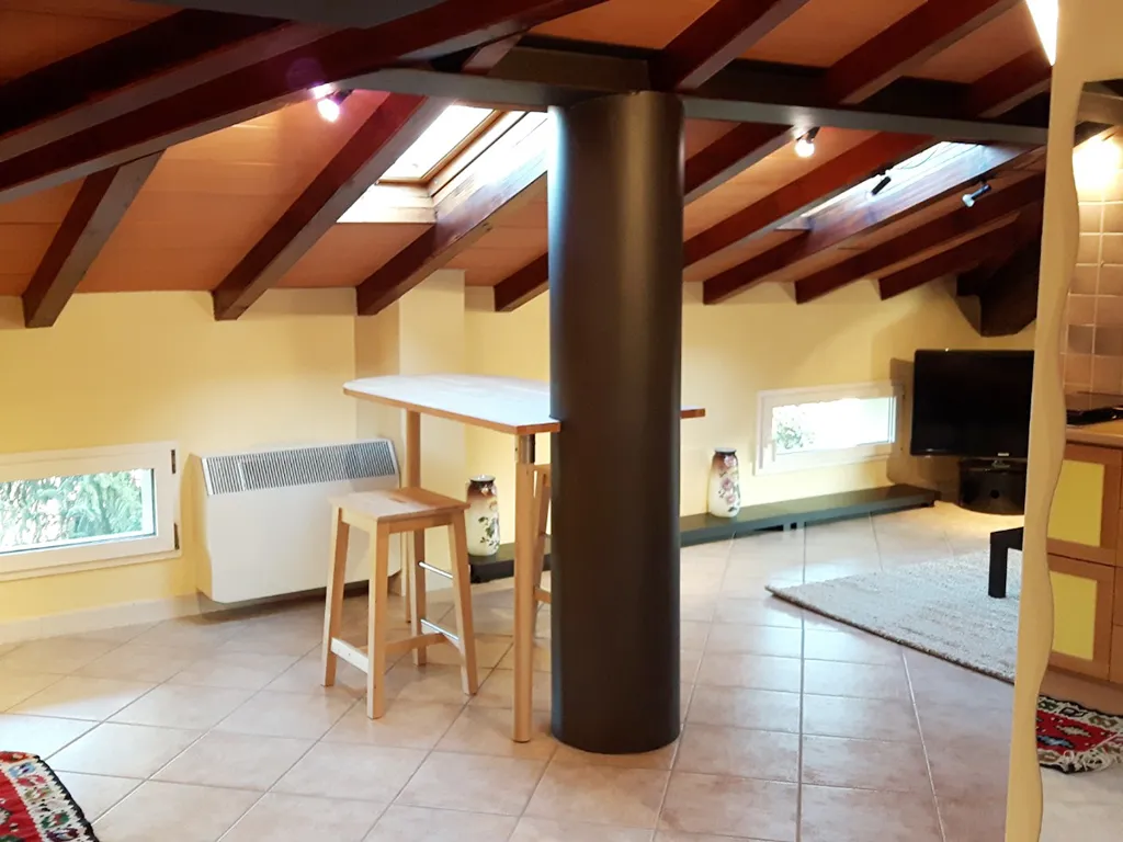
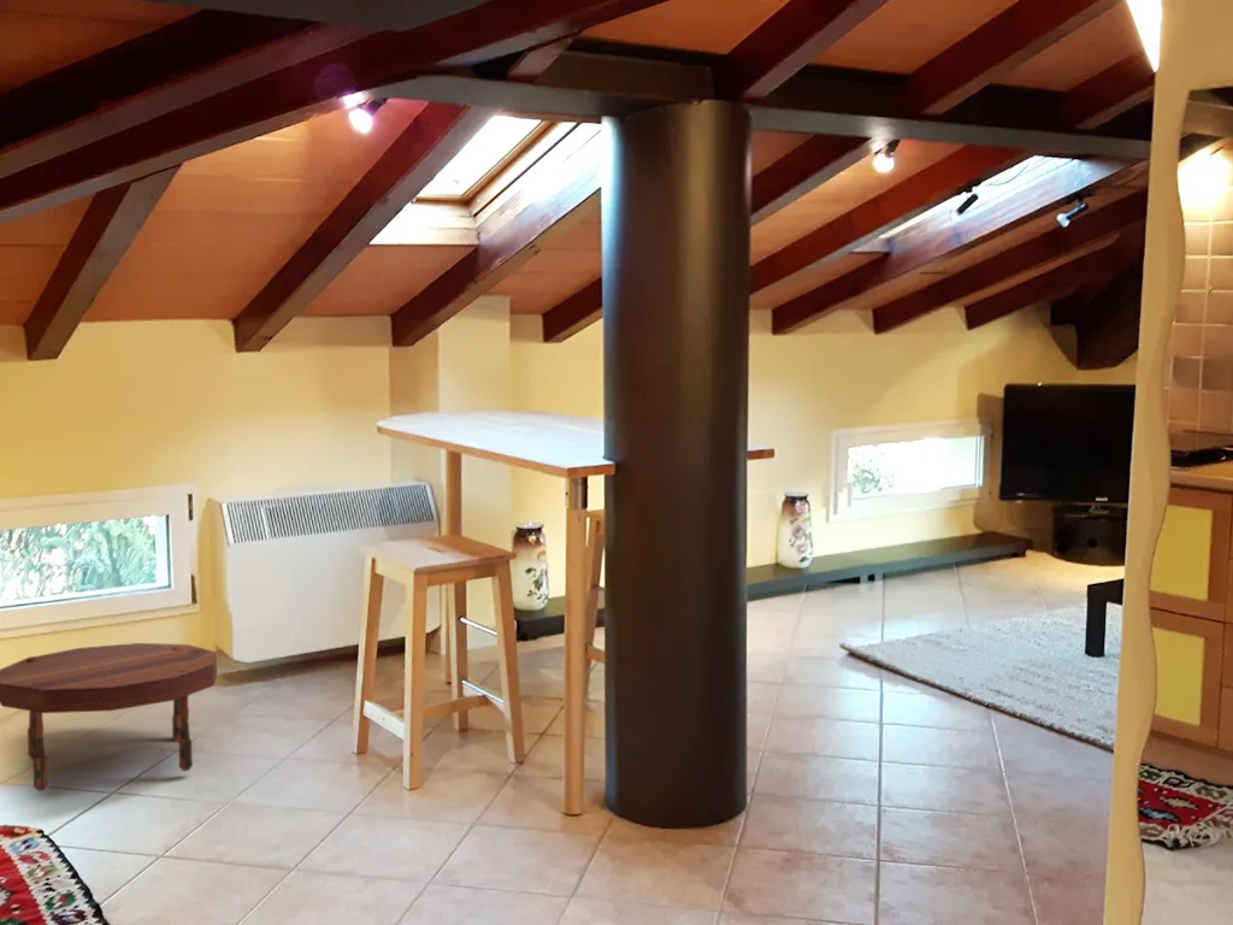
+ side table (112, 709)
